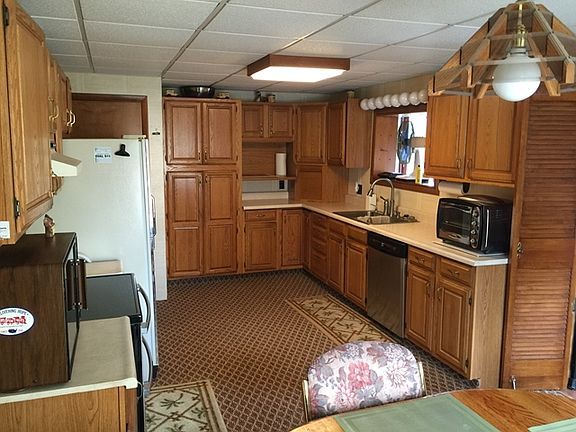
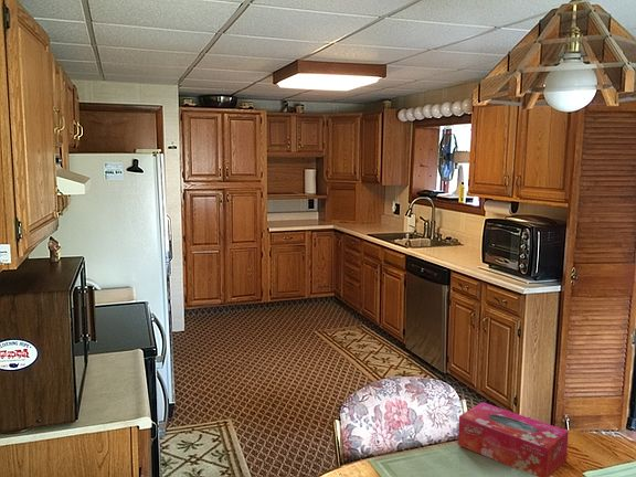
+ tissue box (511, 437)
